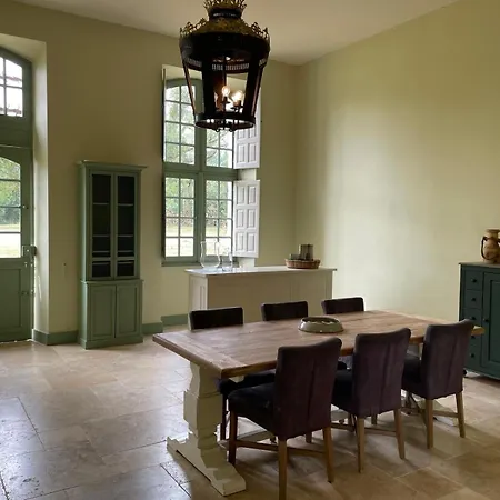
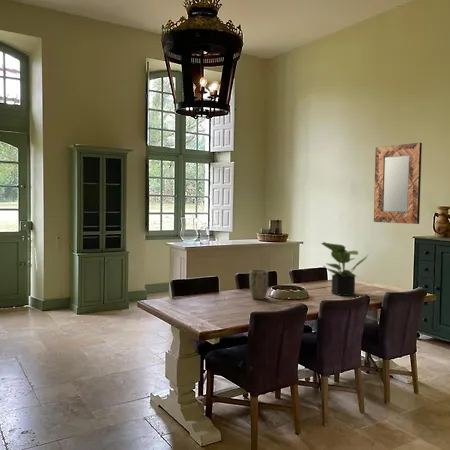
+ home mirror (396, 184)
+ plant pot (258, 284)
+ potted plant (339, 267)
